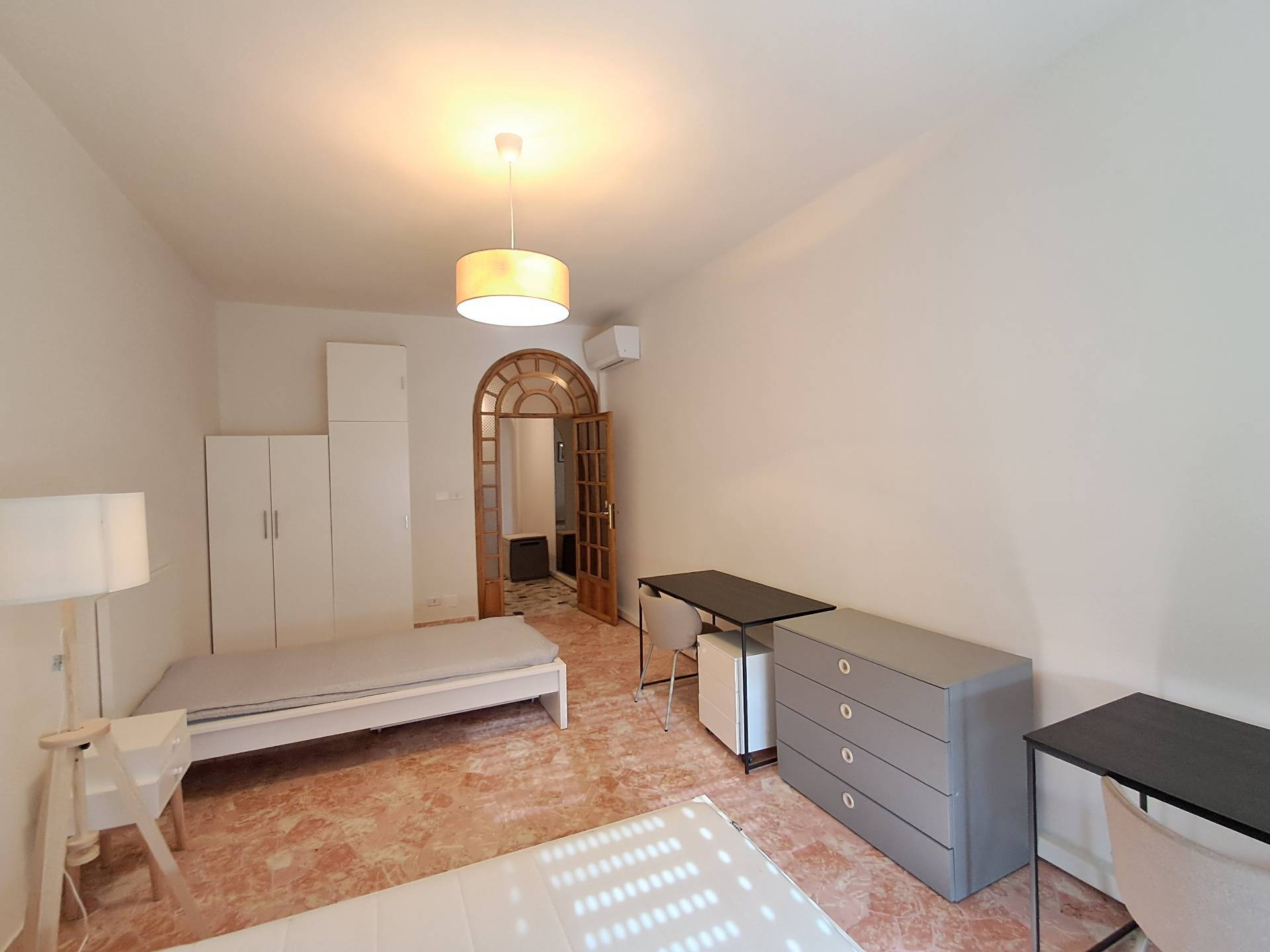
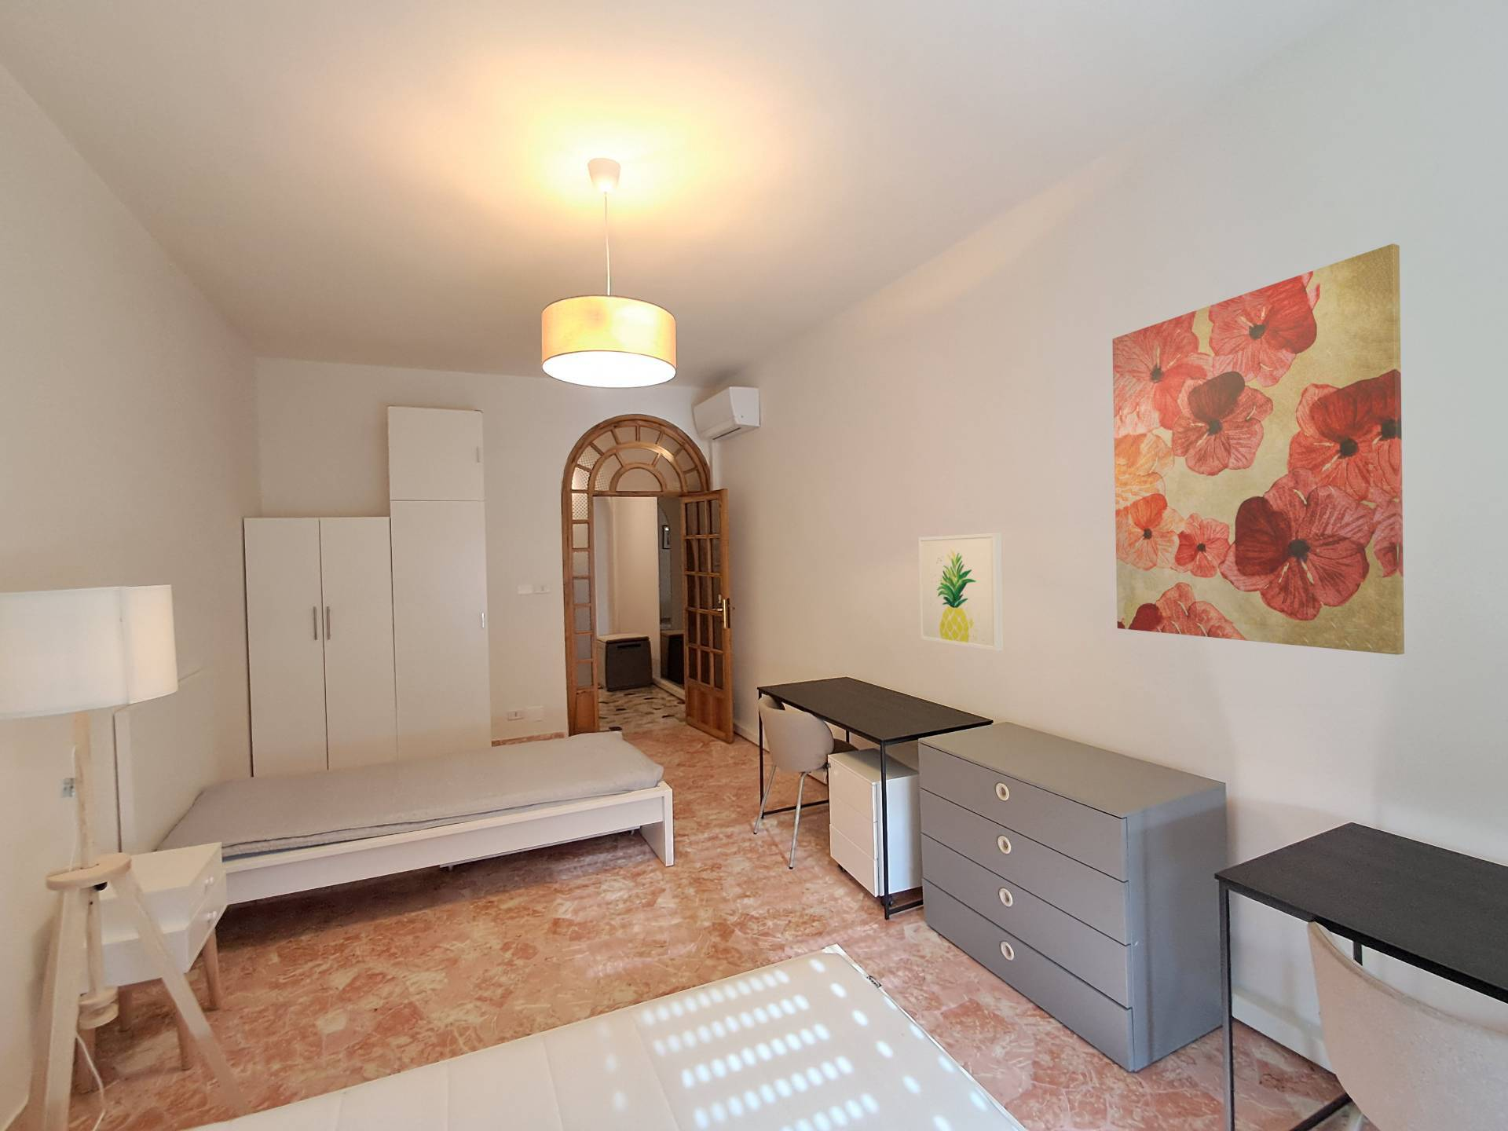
+ wall art (1234, 469)
+ wall art (957, 589)
